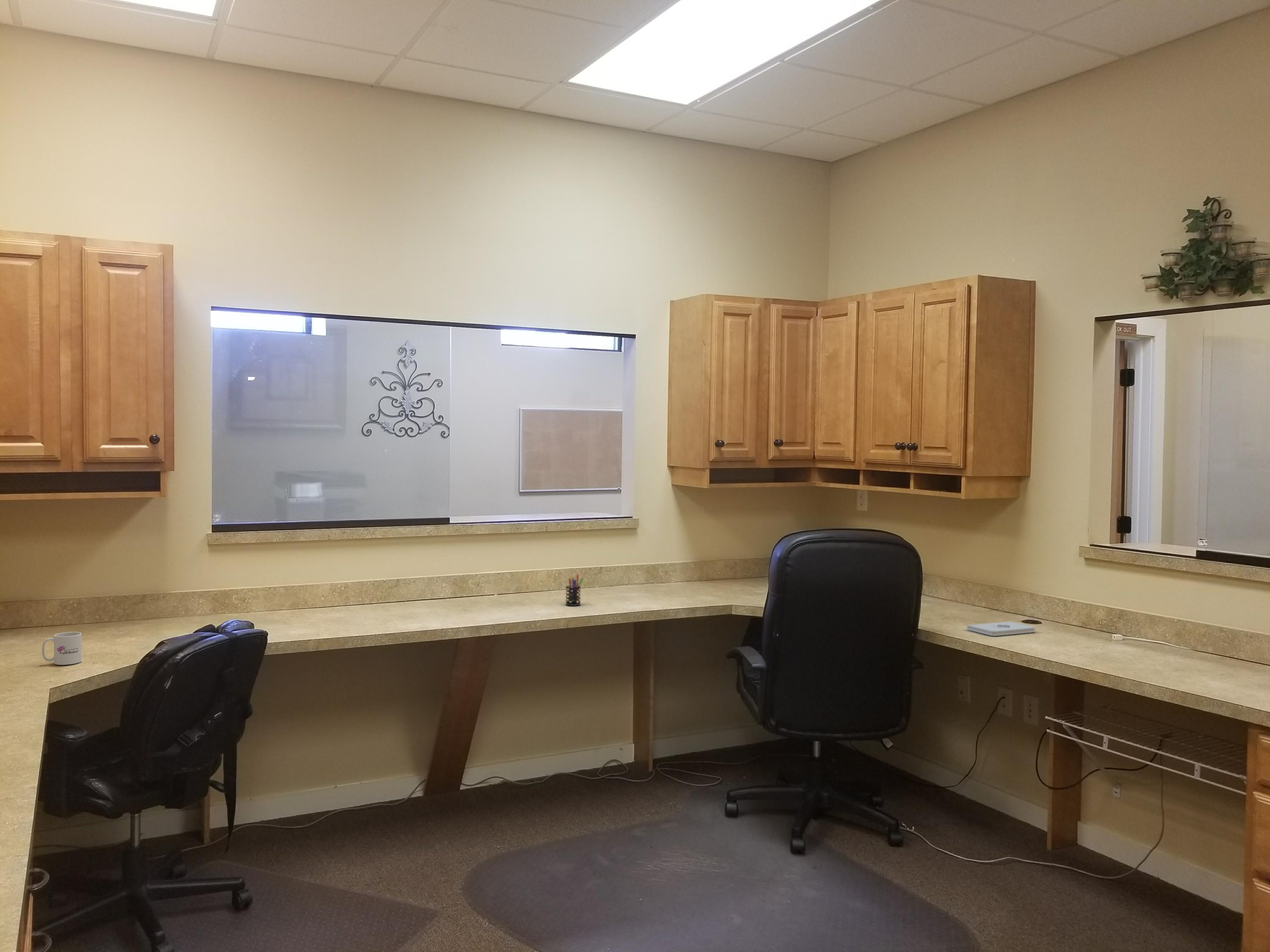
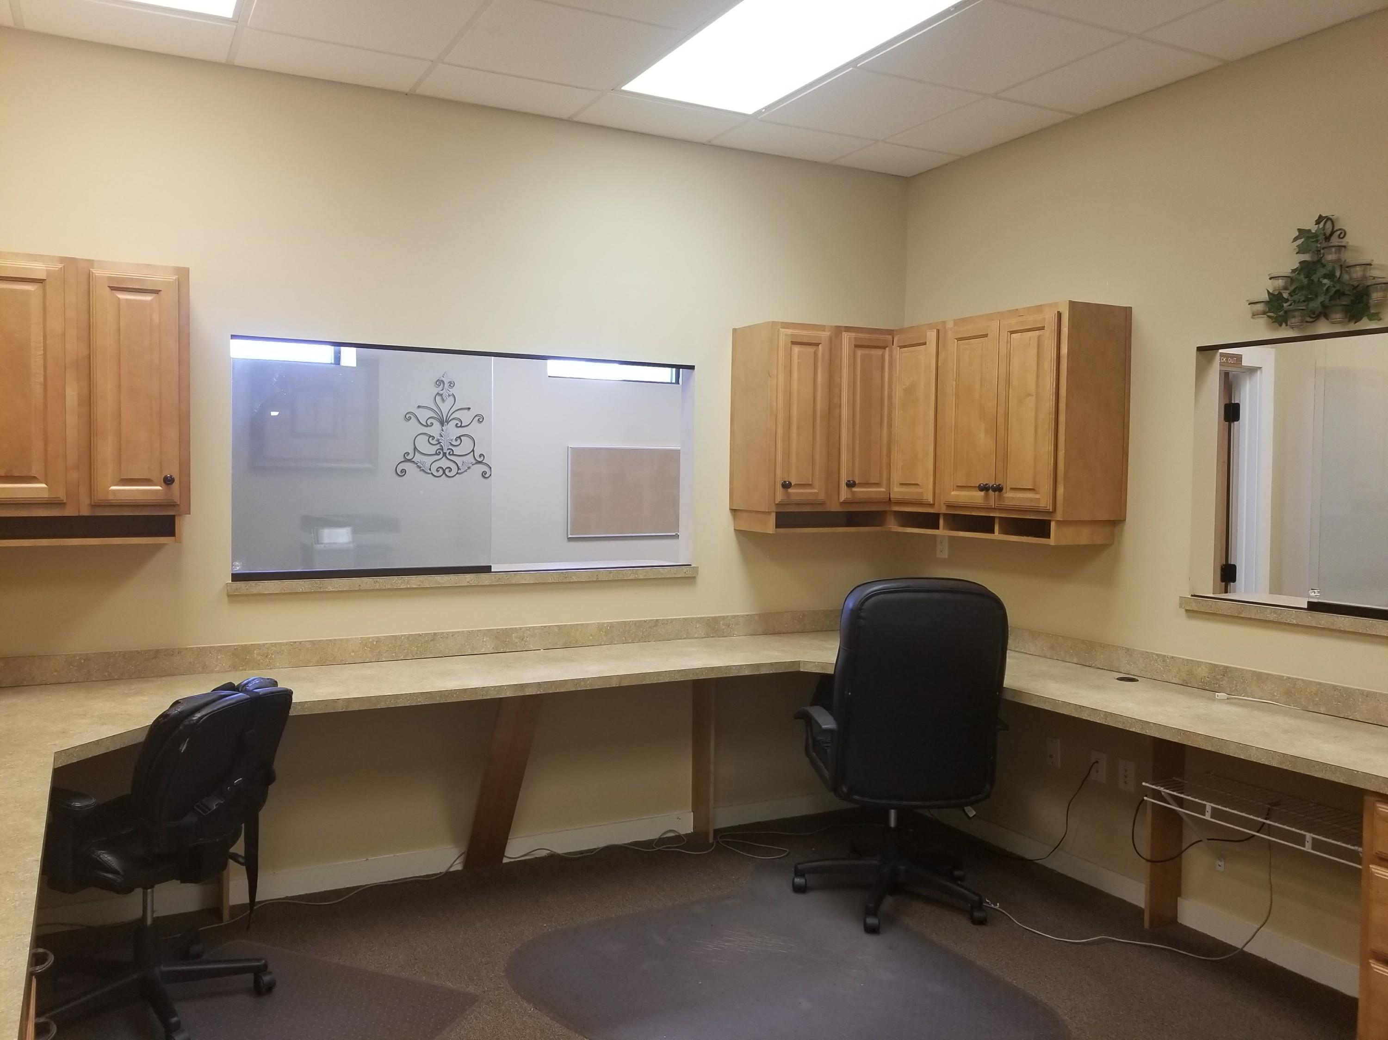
- notepad (1002, 628)
- mug (62, 649)
- pen holder (575, 589)
